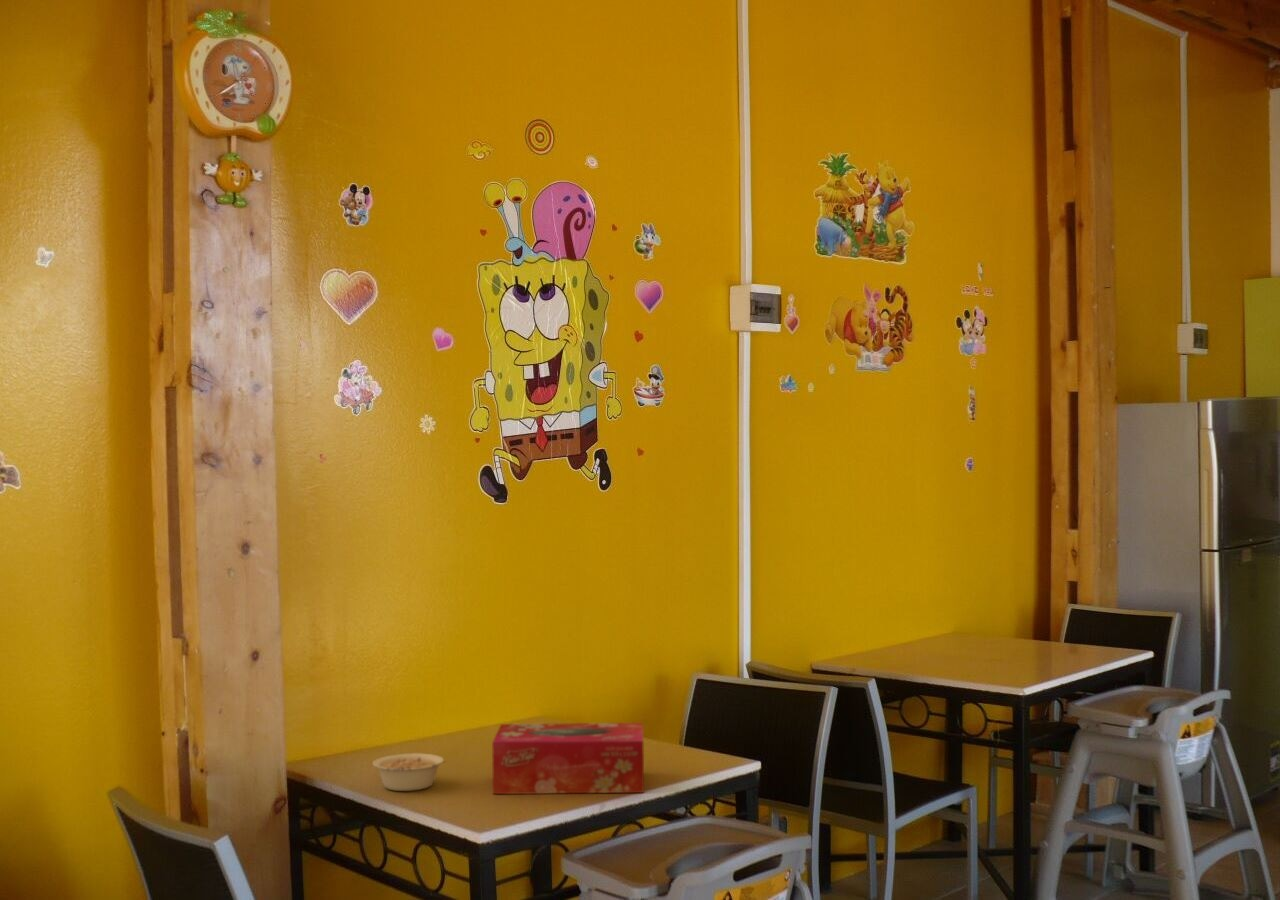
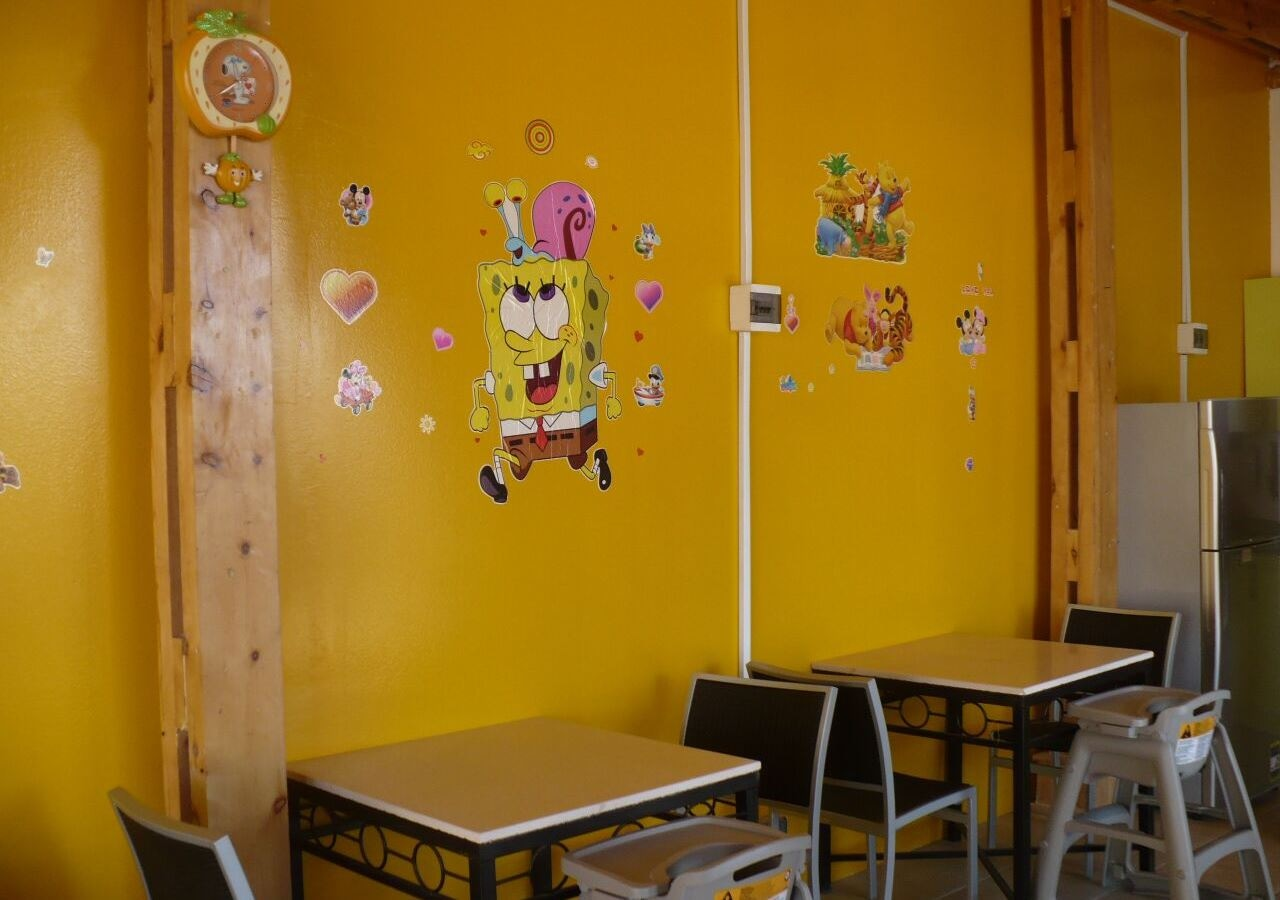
- tissue box (570, 757)
- legume (411, 770)
